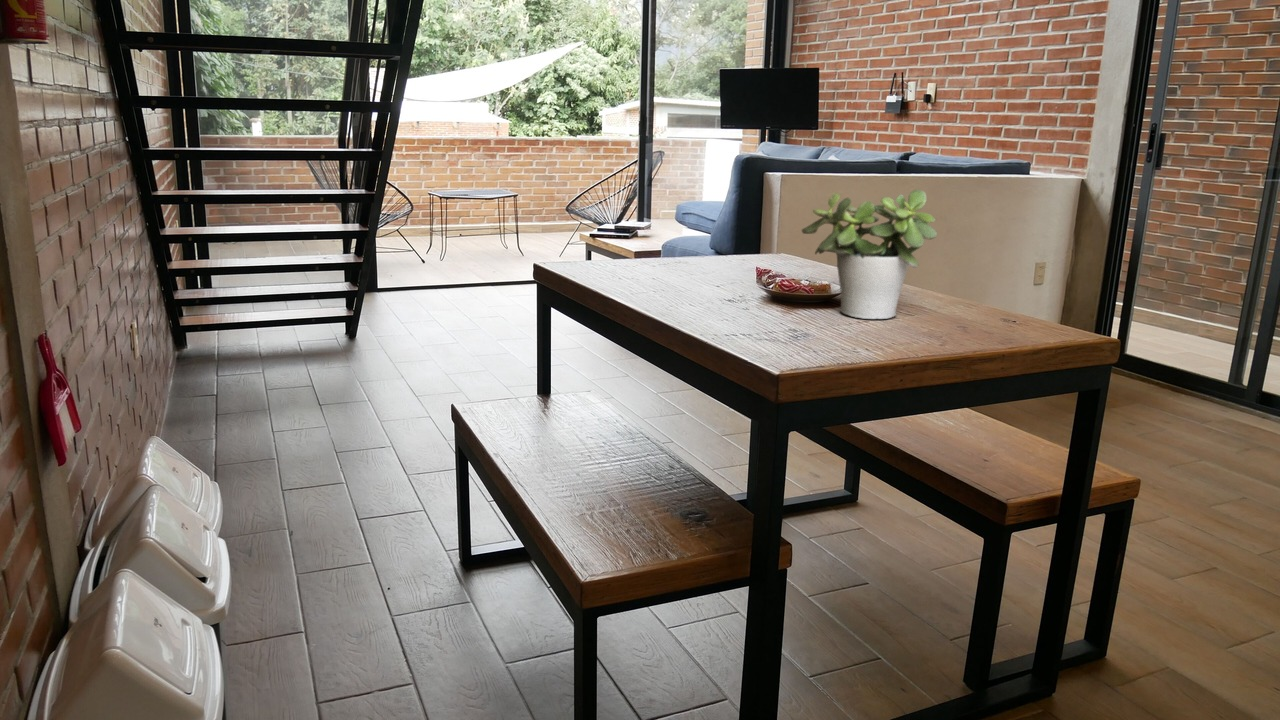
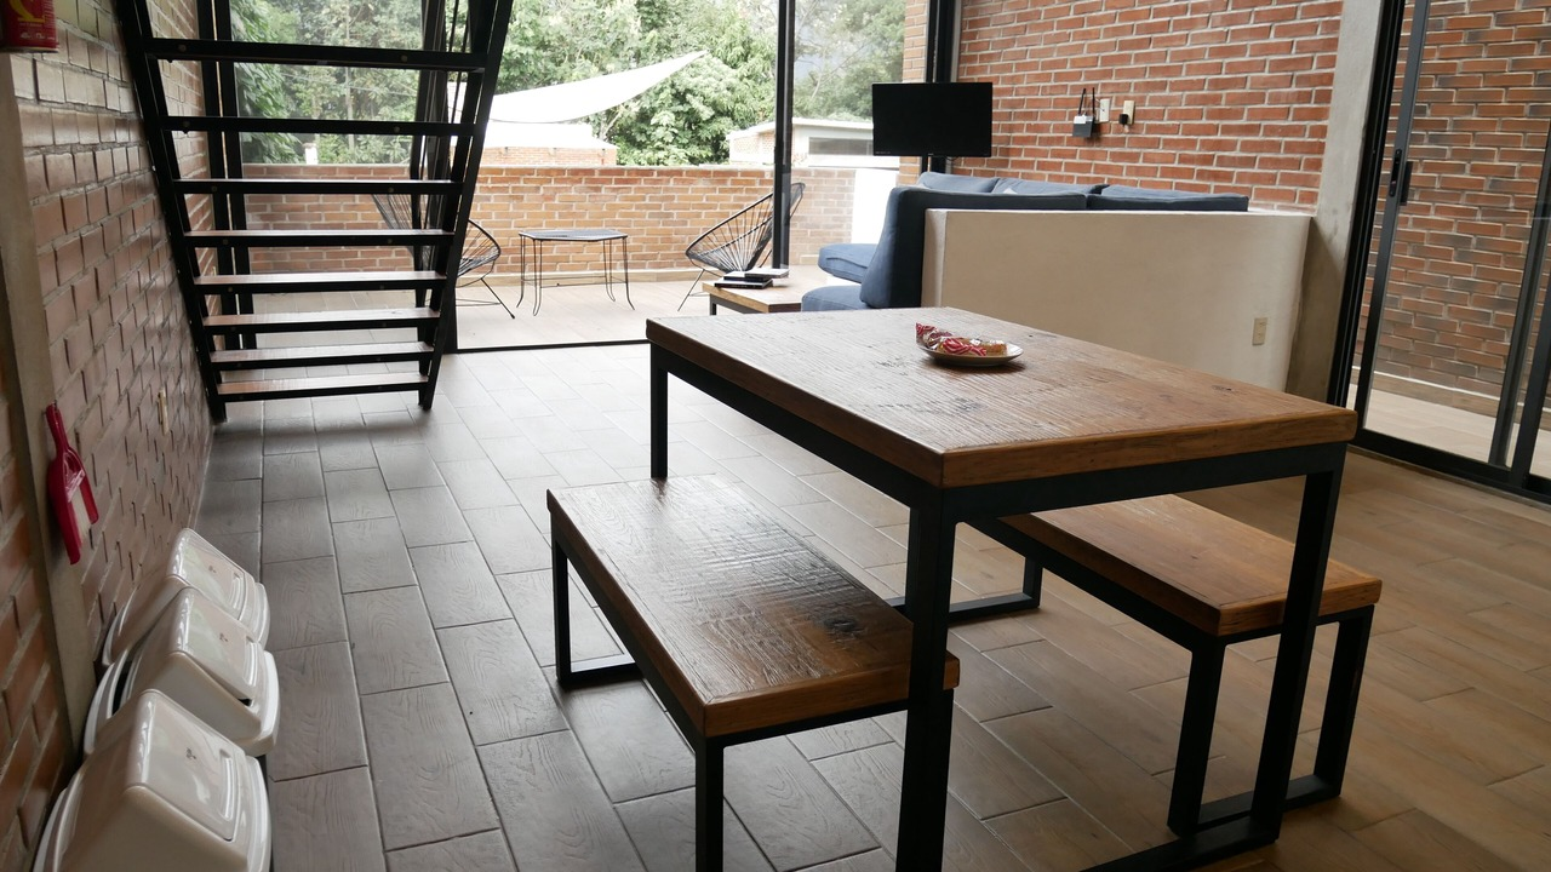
- potted plant (872, 254)
